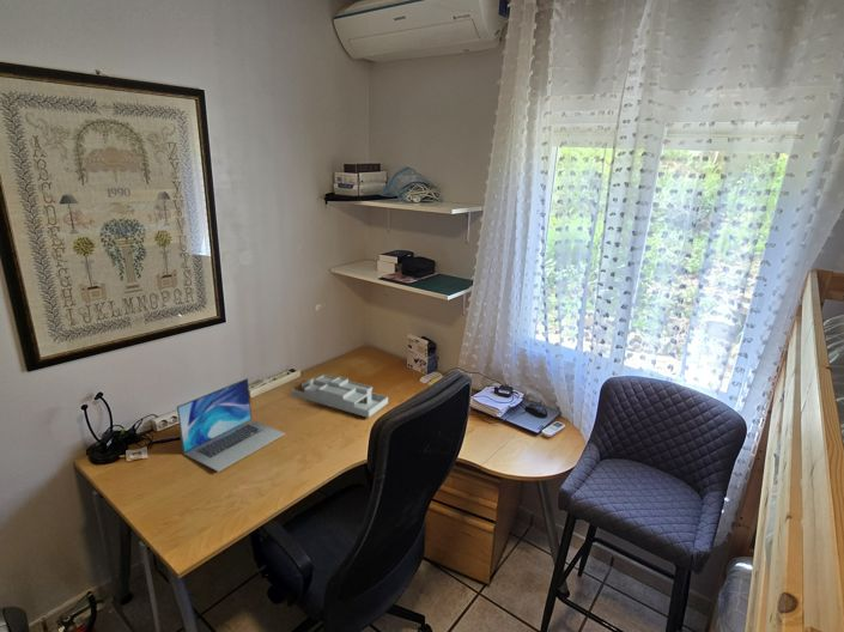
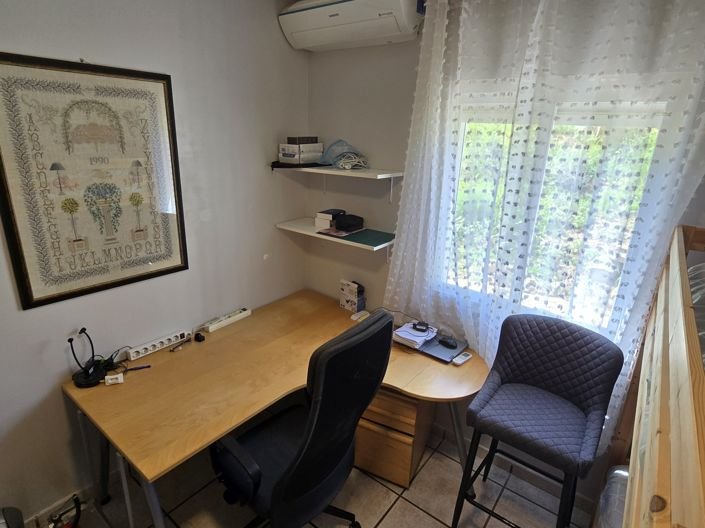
- desk organizer (339, 391)
- laptop (233, 420)
